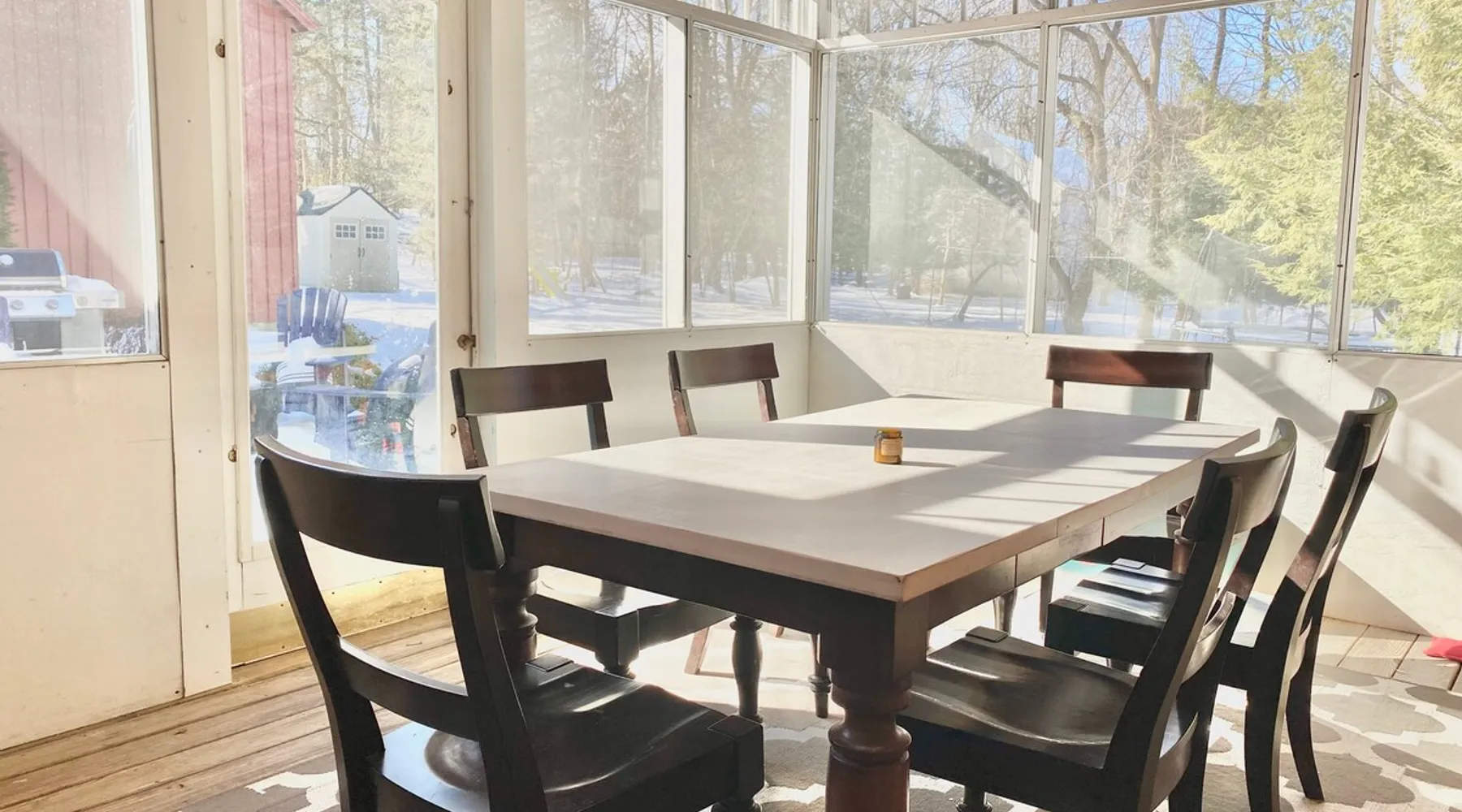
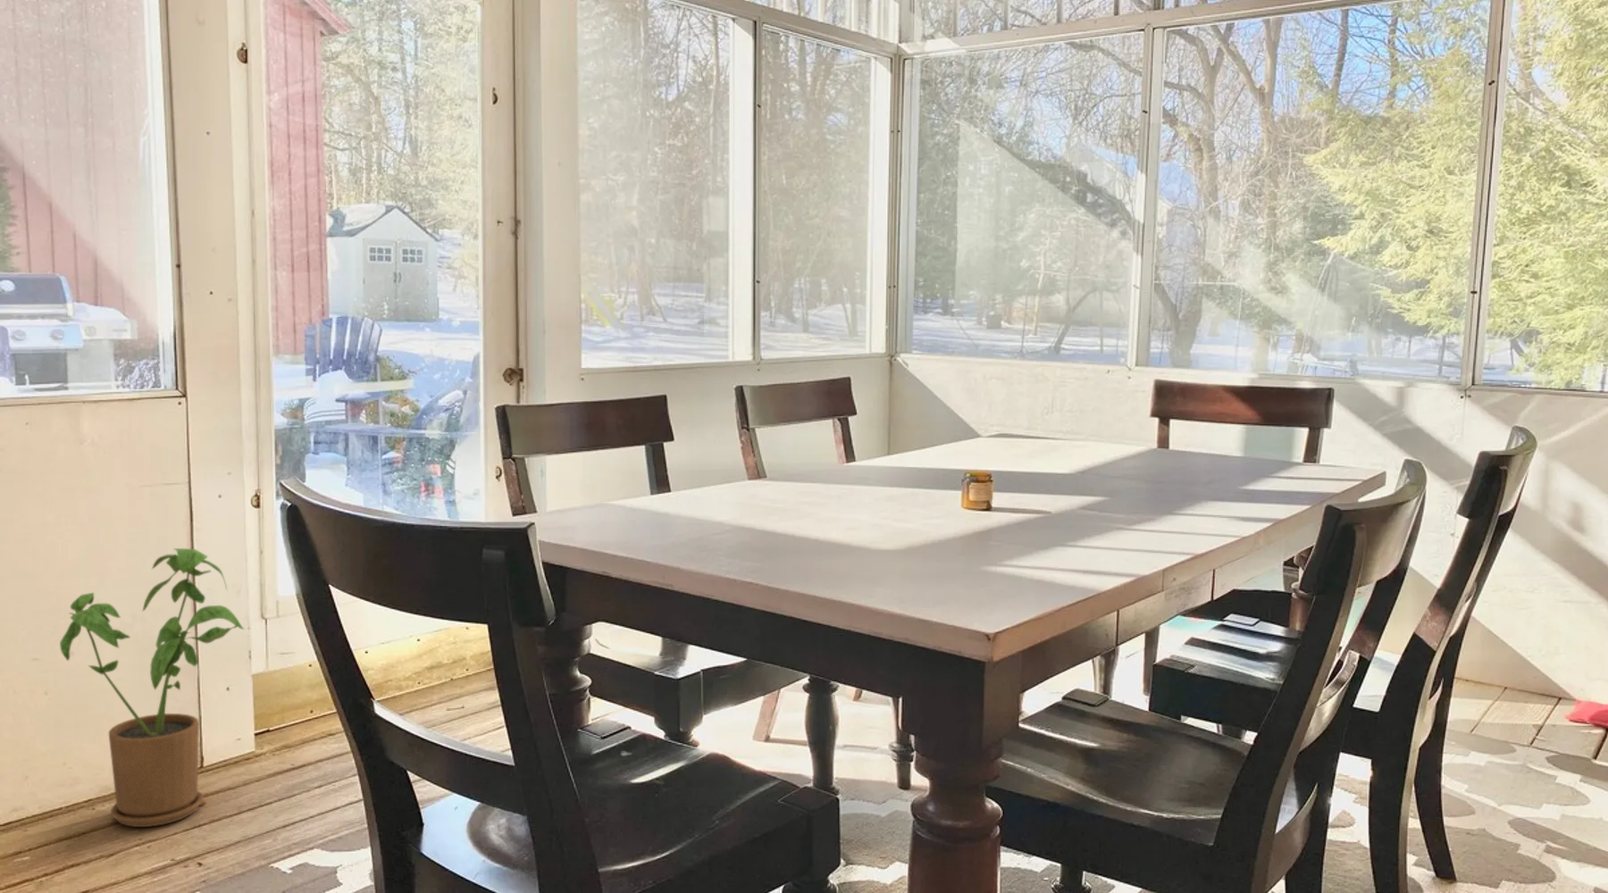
+ house plant (165, 684)
